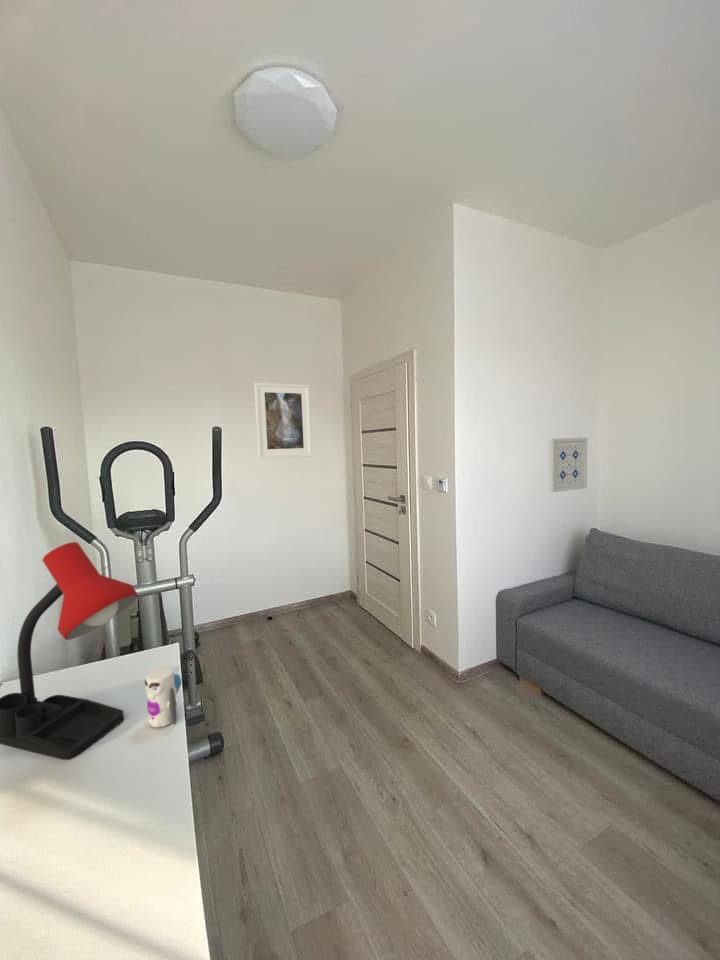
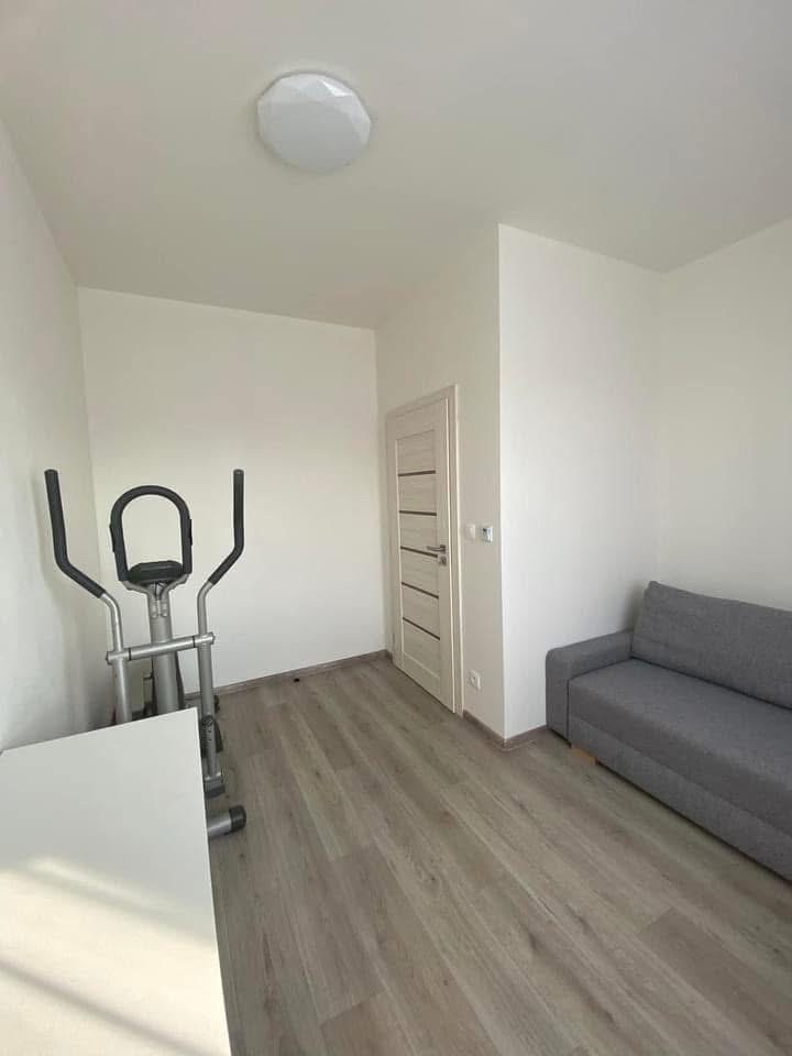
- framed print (284, 421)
- toy (166, 694)
- wall art (568, 464)
- desk lamp (64, 638)
